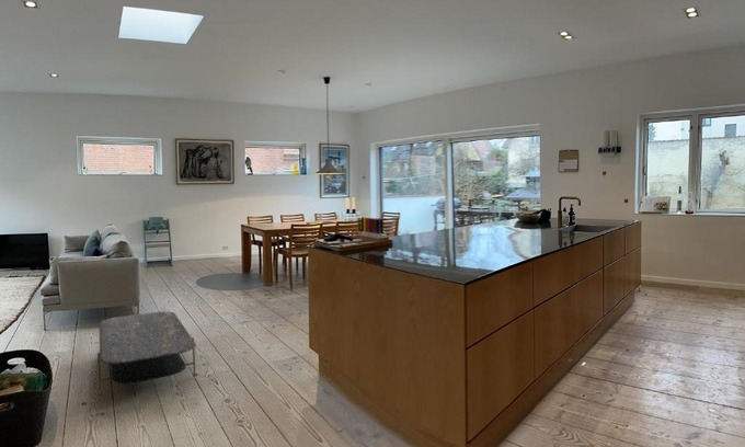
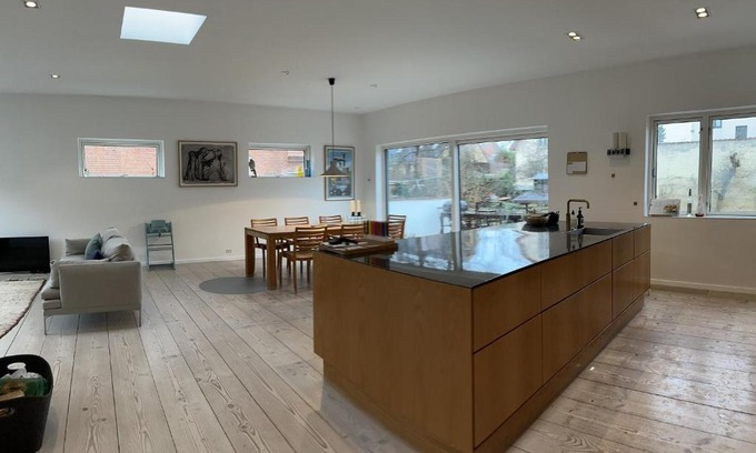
- coffee table (144, 349)
